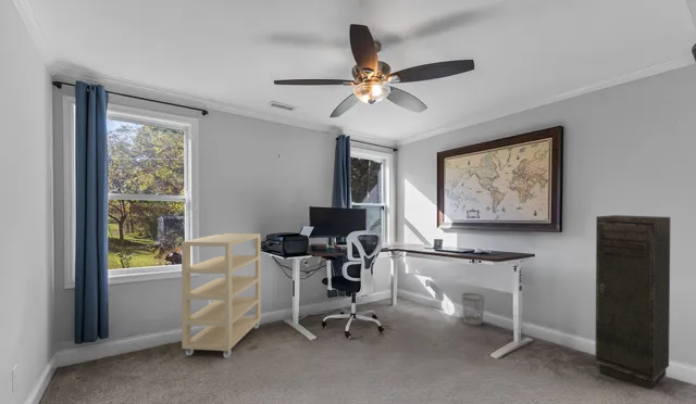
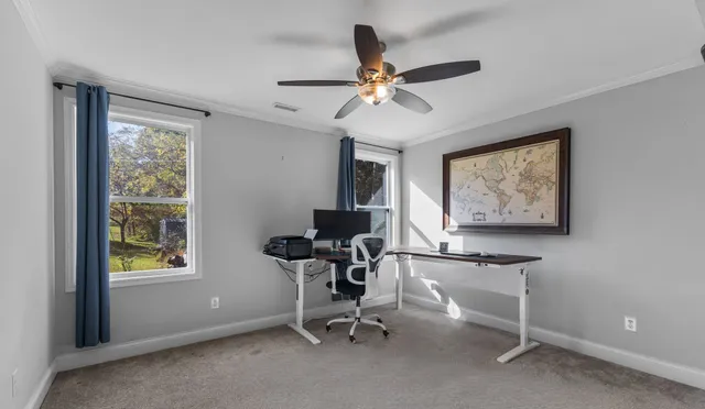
- storage cabinet (632, 295)
- wastebasket (472, 308)
- shelving unit (225, 289)
